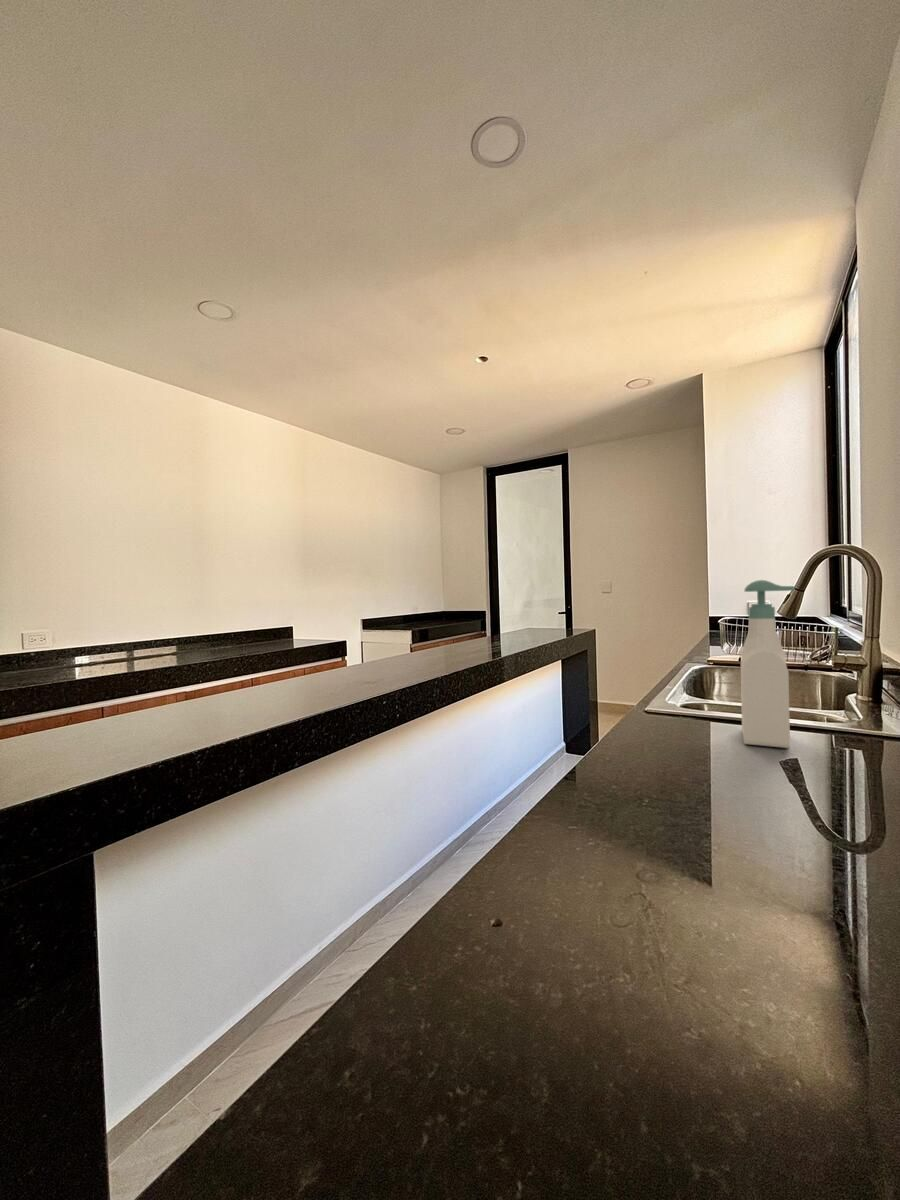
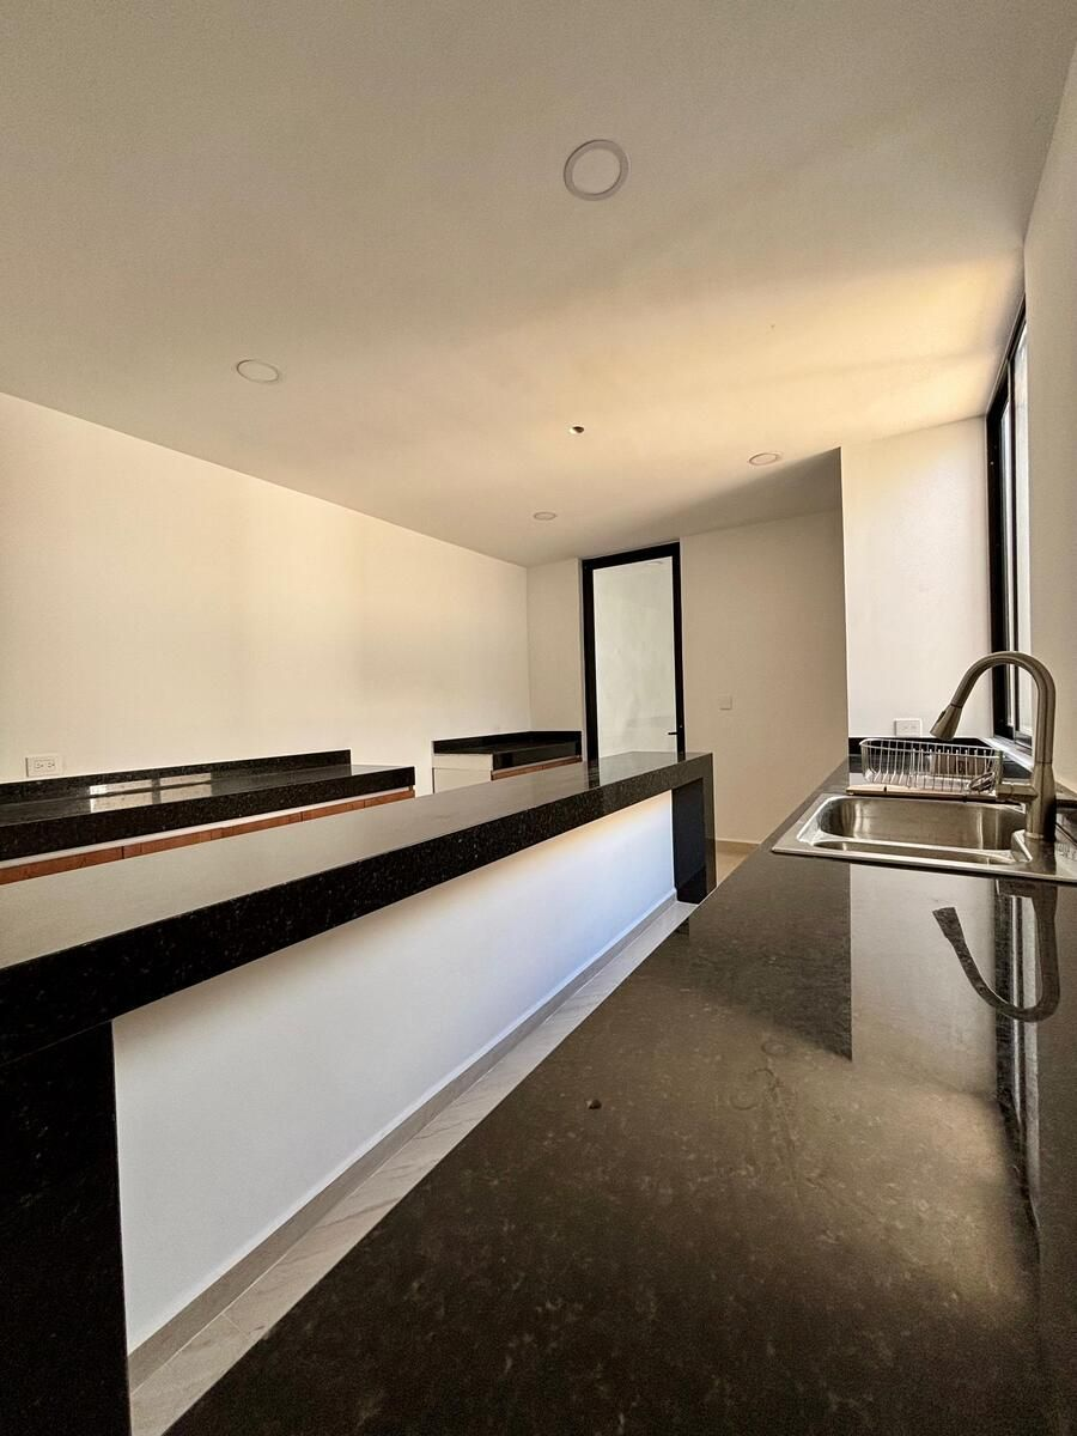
- soap bottle (768, 659)
